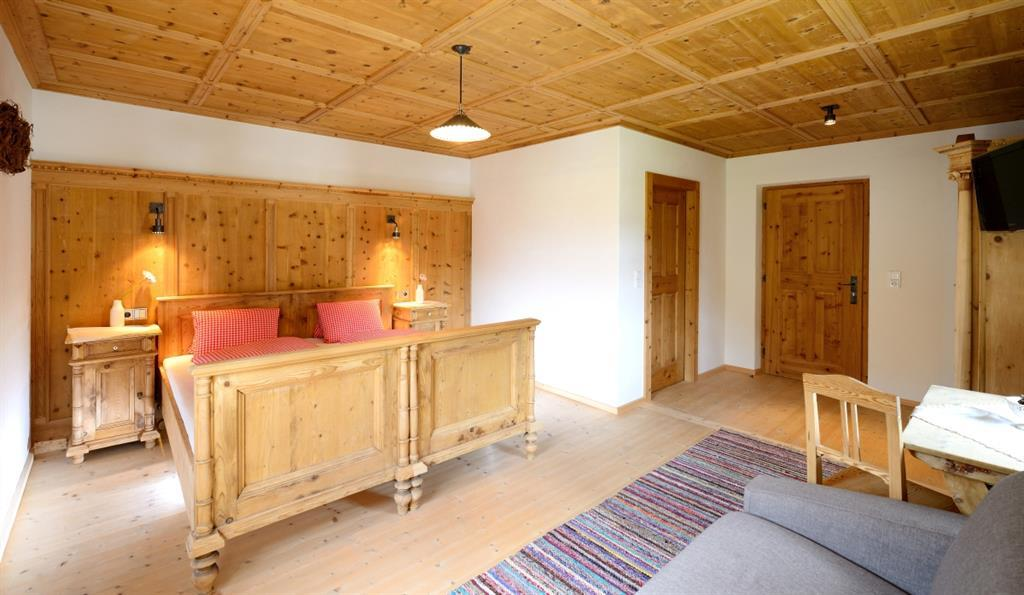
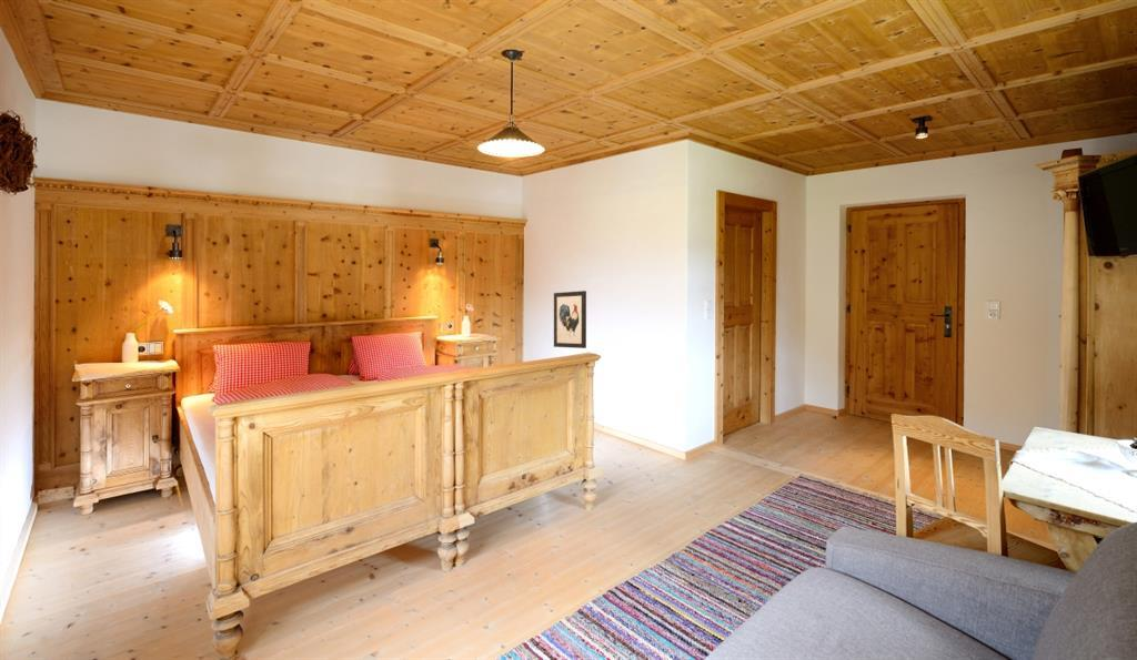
+ wall art (568, 319)
